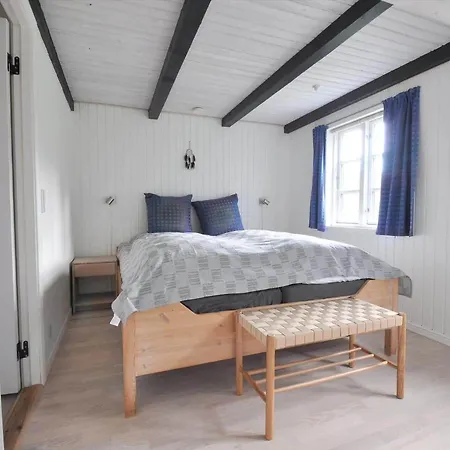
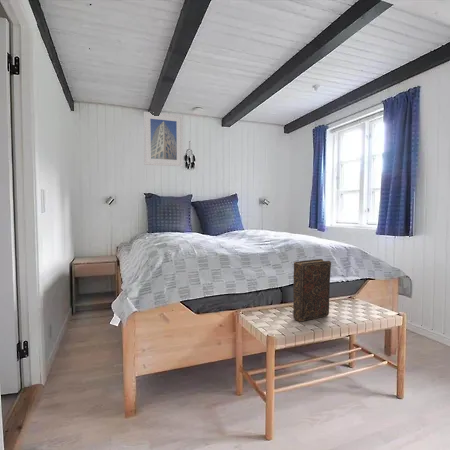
+ book (311, 289)
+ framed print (163, 139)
